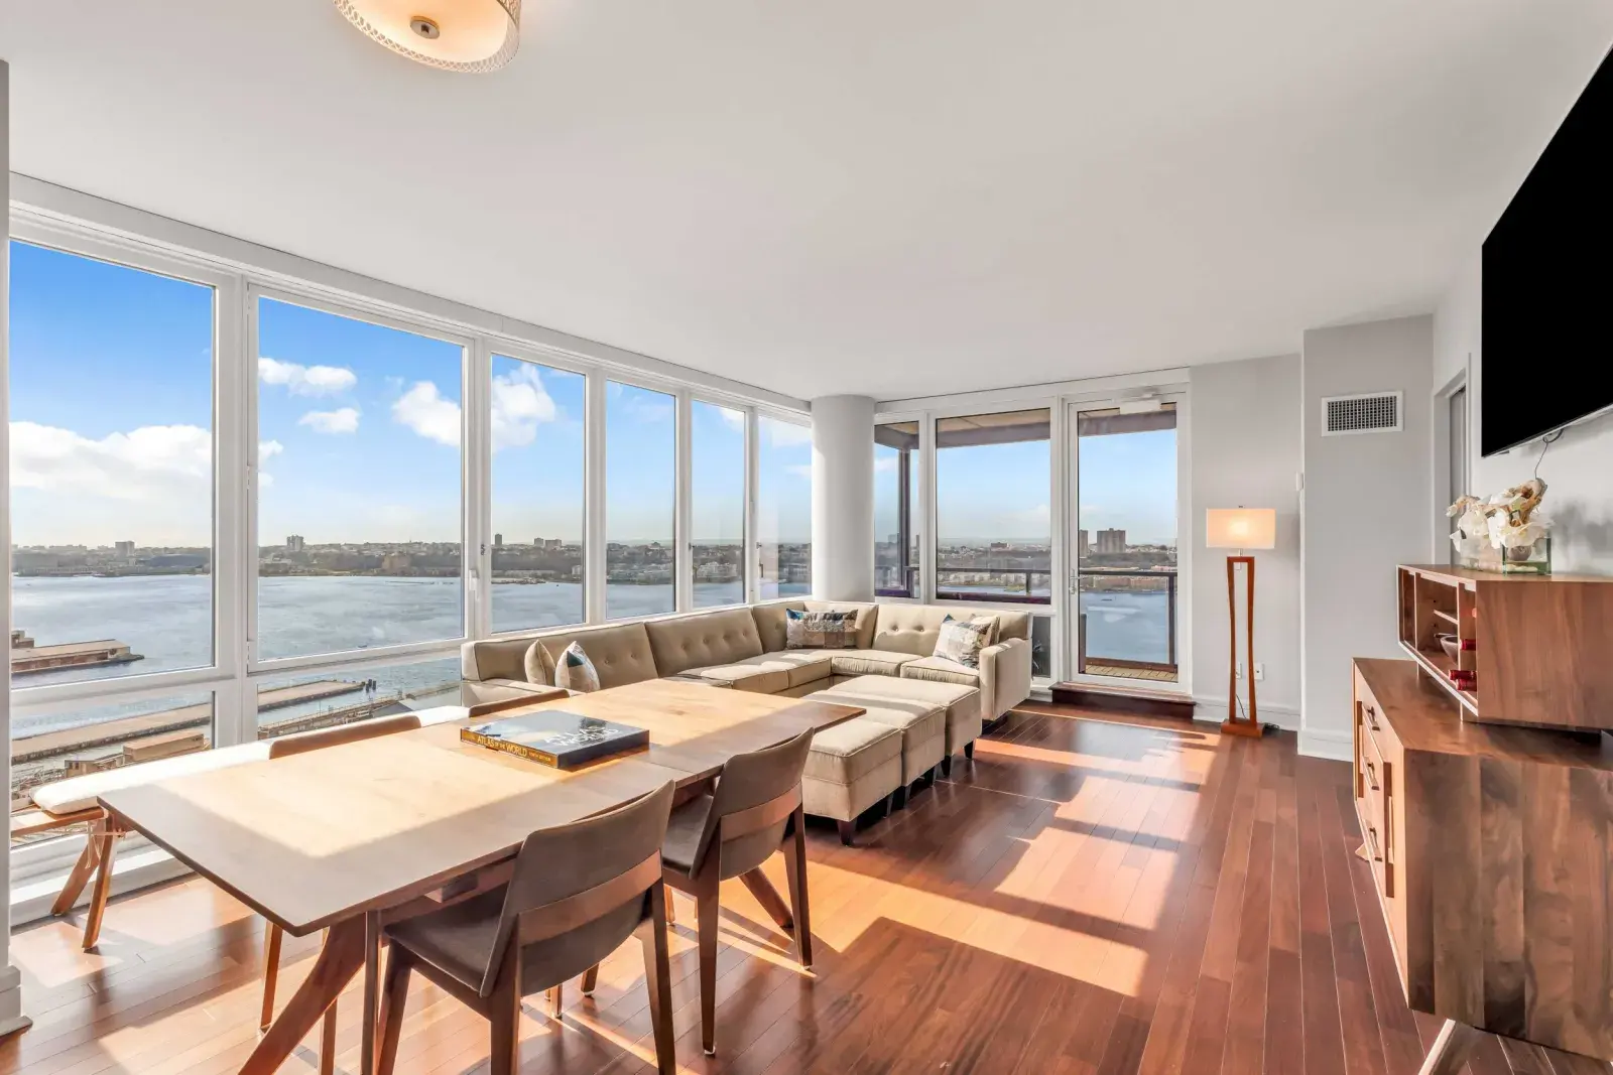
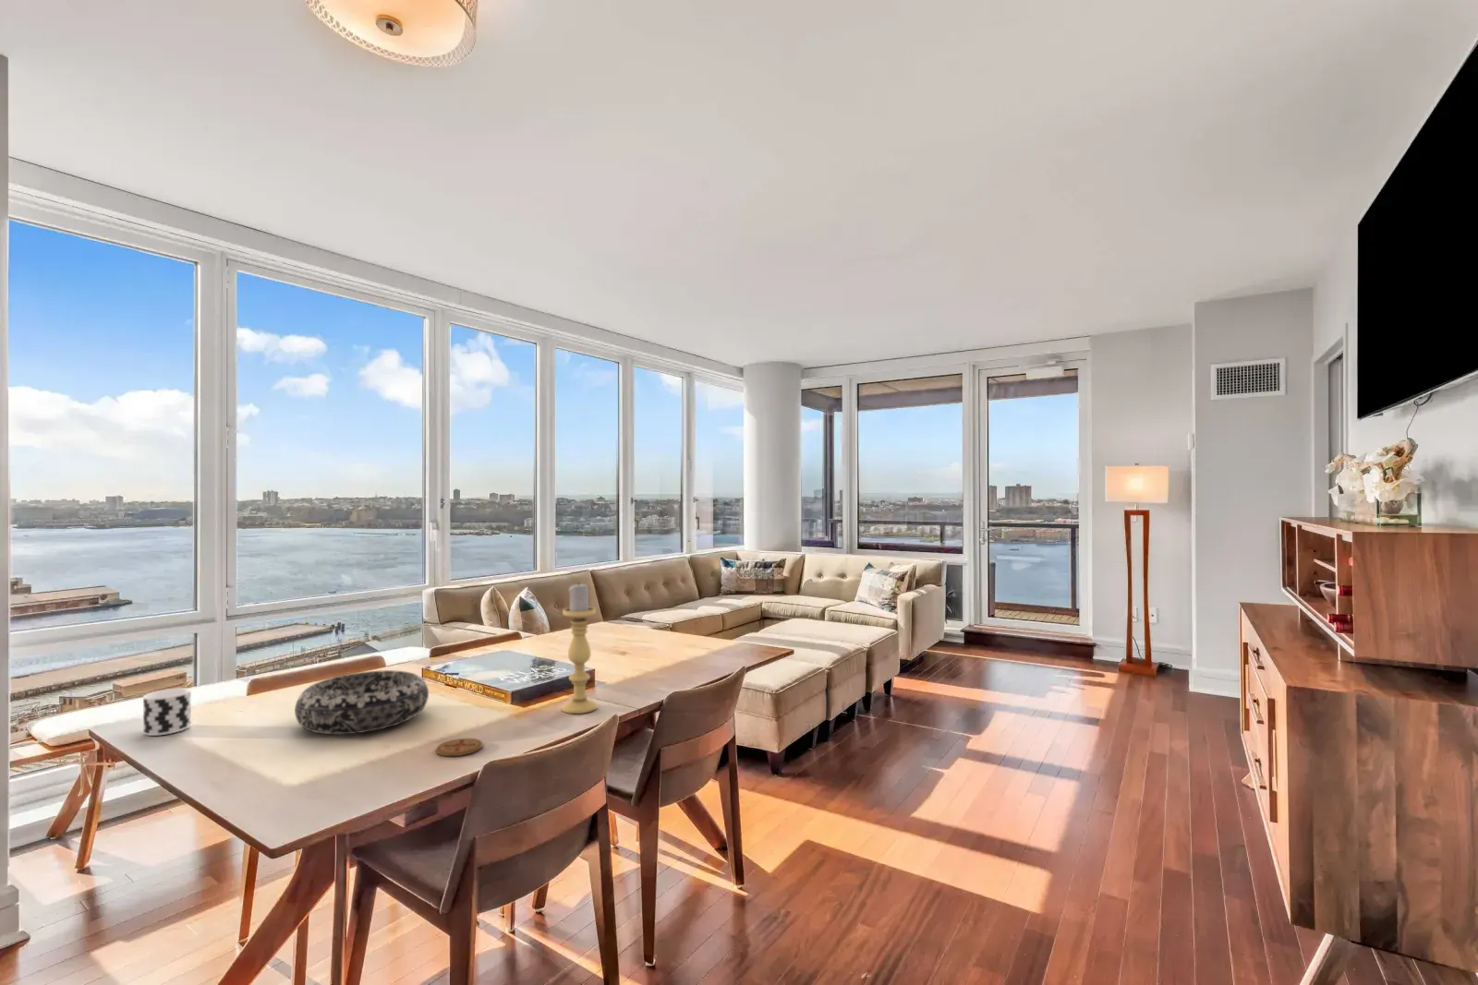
+ decorative bowl (364, 700)
+ cup (163, 710)
+ candle holder (580, 645)
+ coaster (459, 746)
